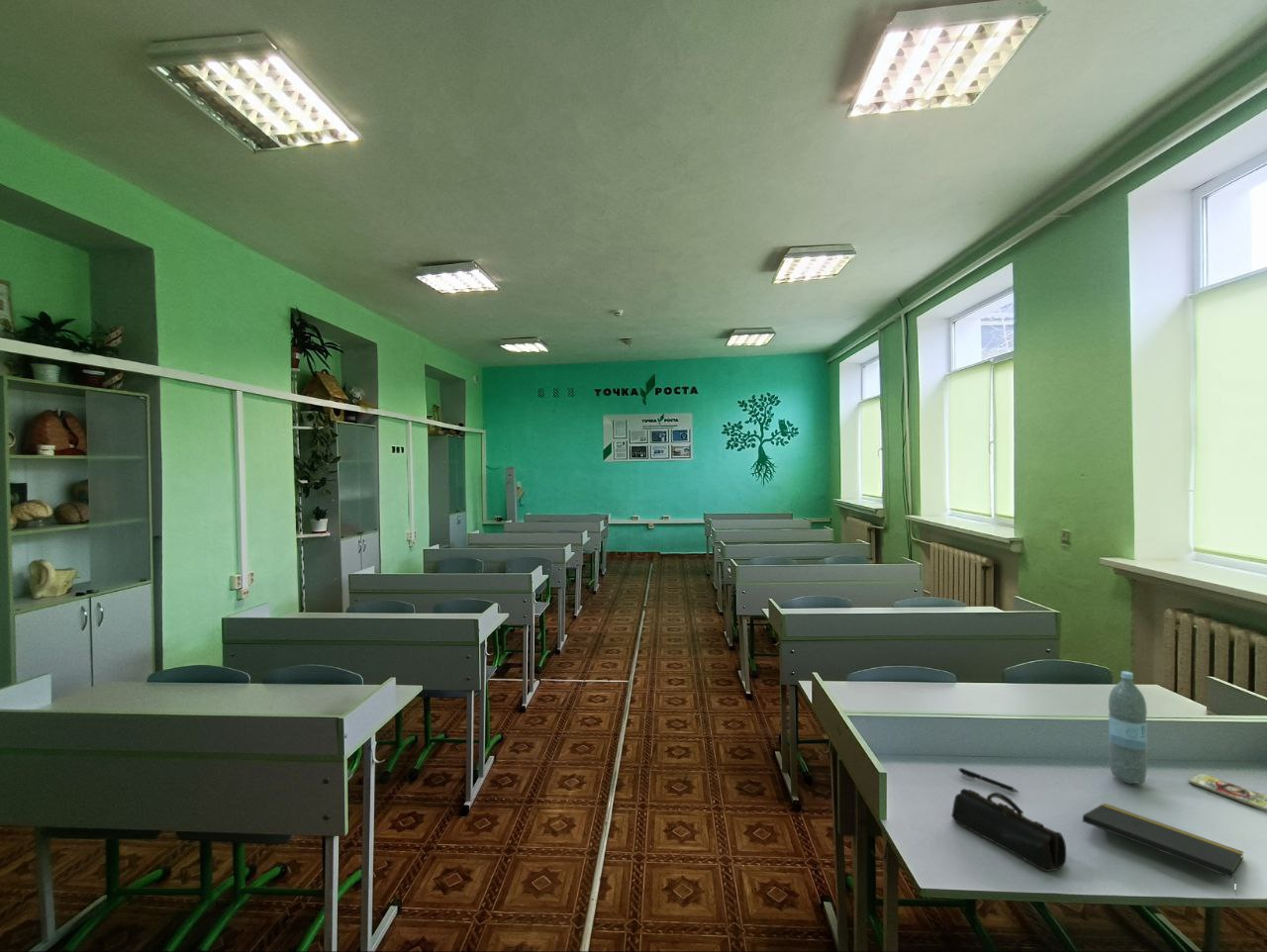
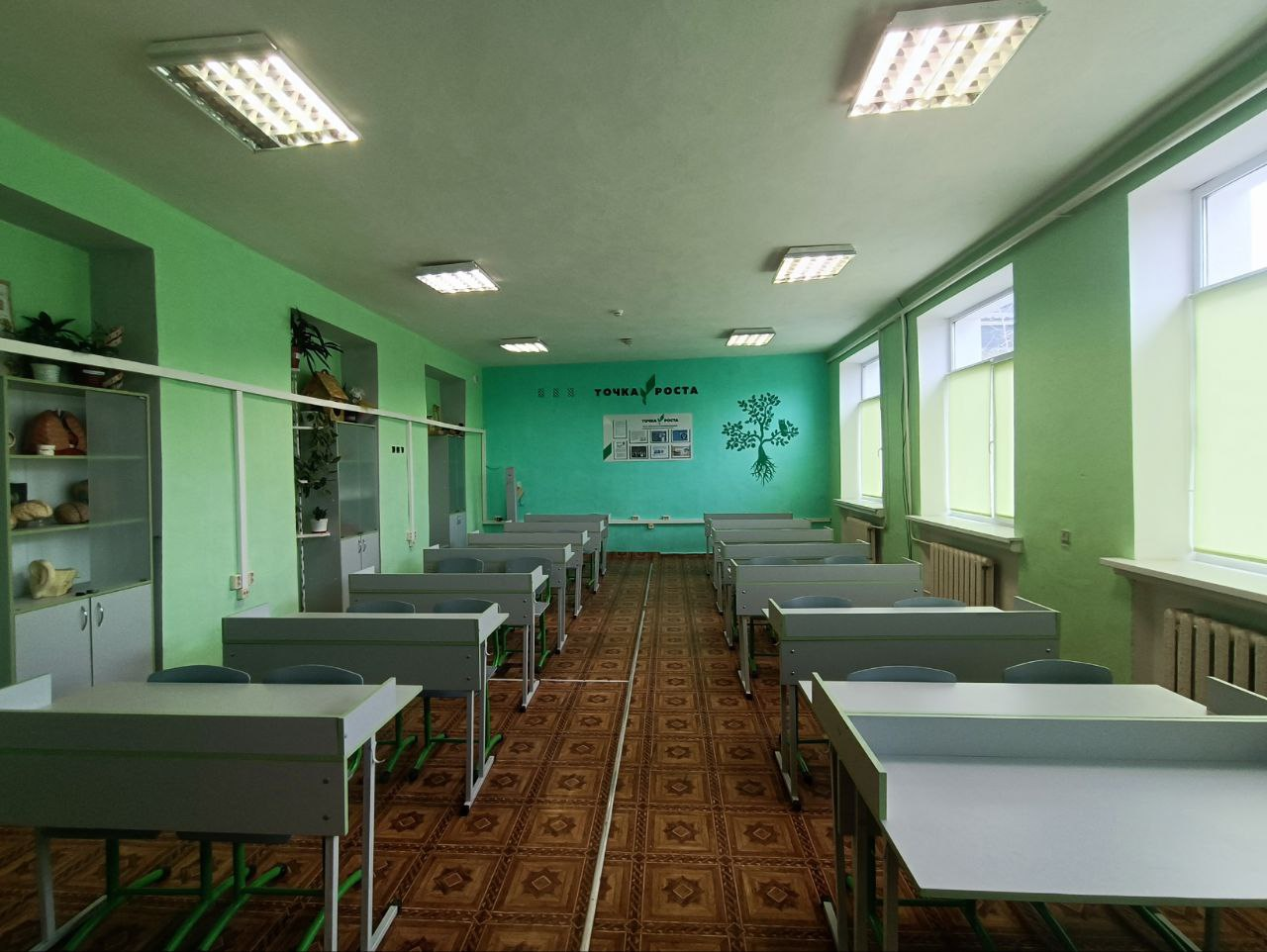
- pencil case (1006, 817)
- smartphone (1233, 791)
- notepad (1160, 836)
- water bottle (1127, 726)
- pen (988, 780)
